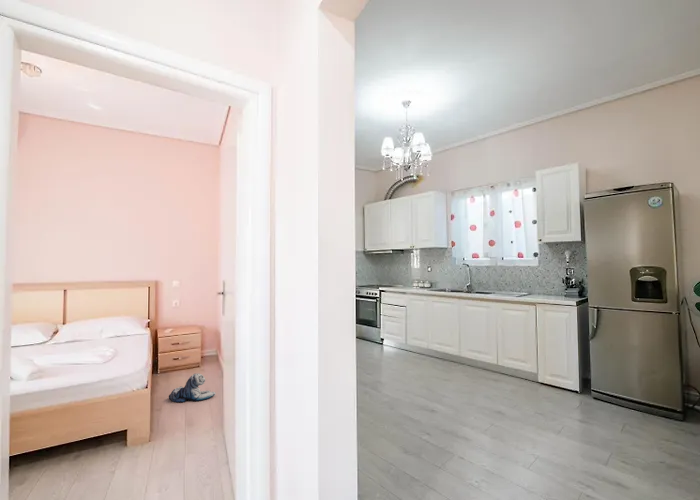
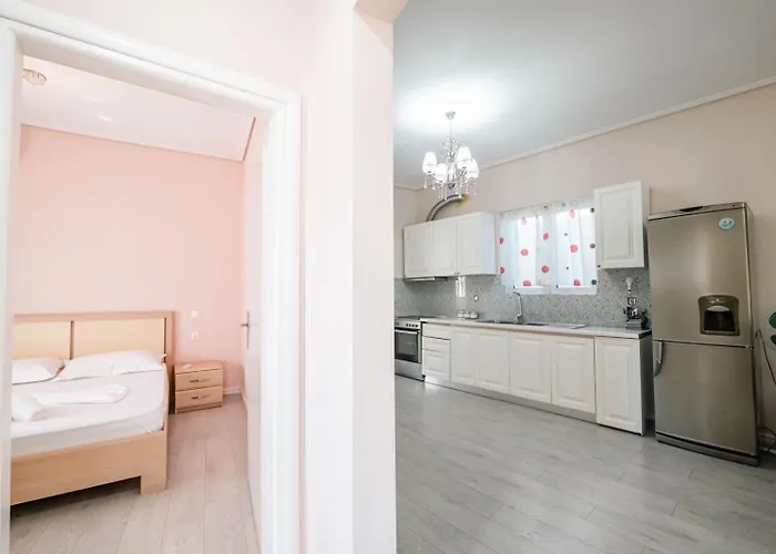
- plush toy (192, 385)
